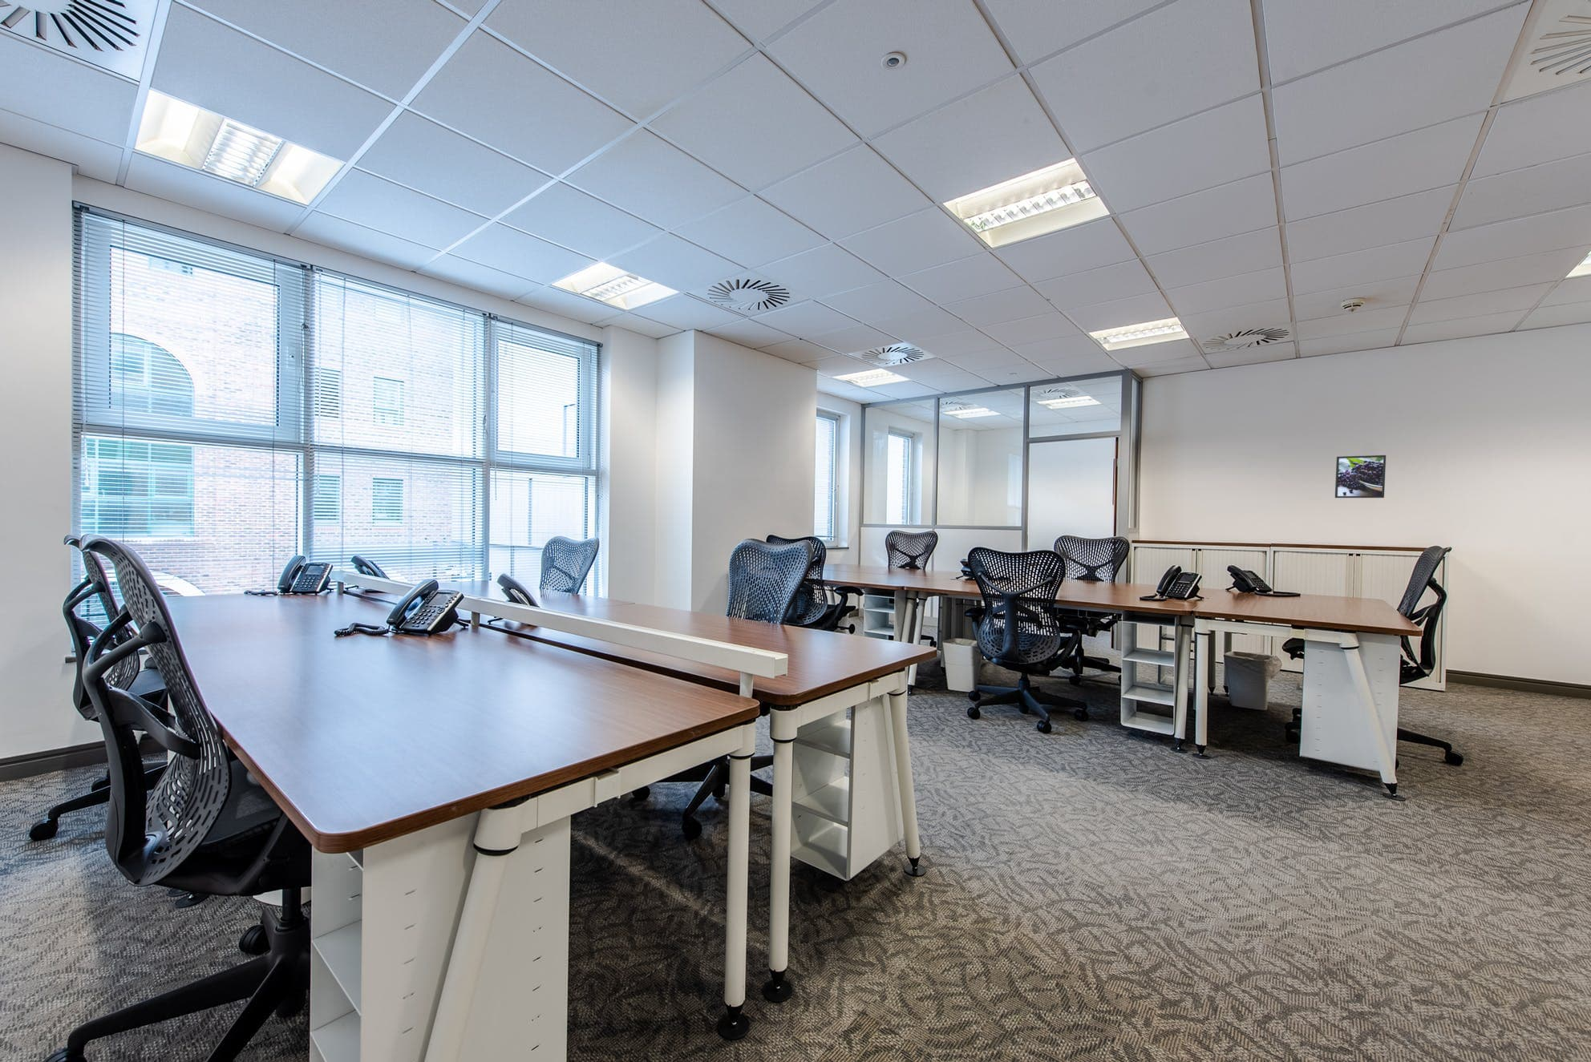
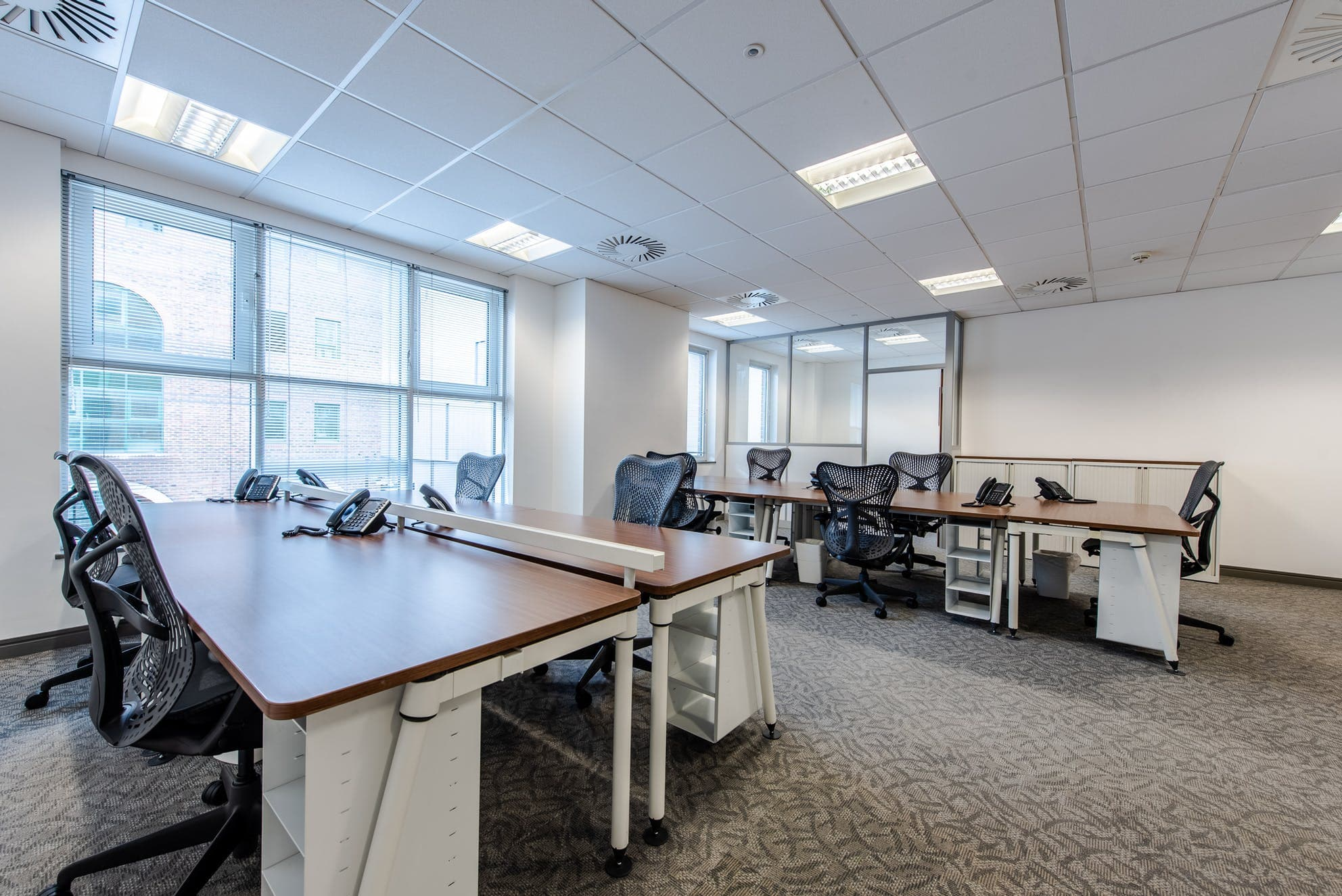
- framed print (1360, 476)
